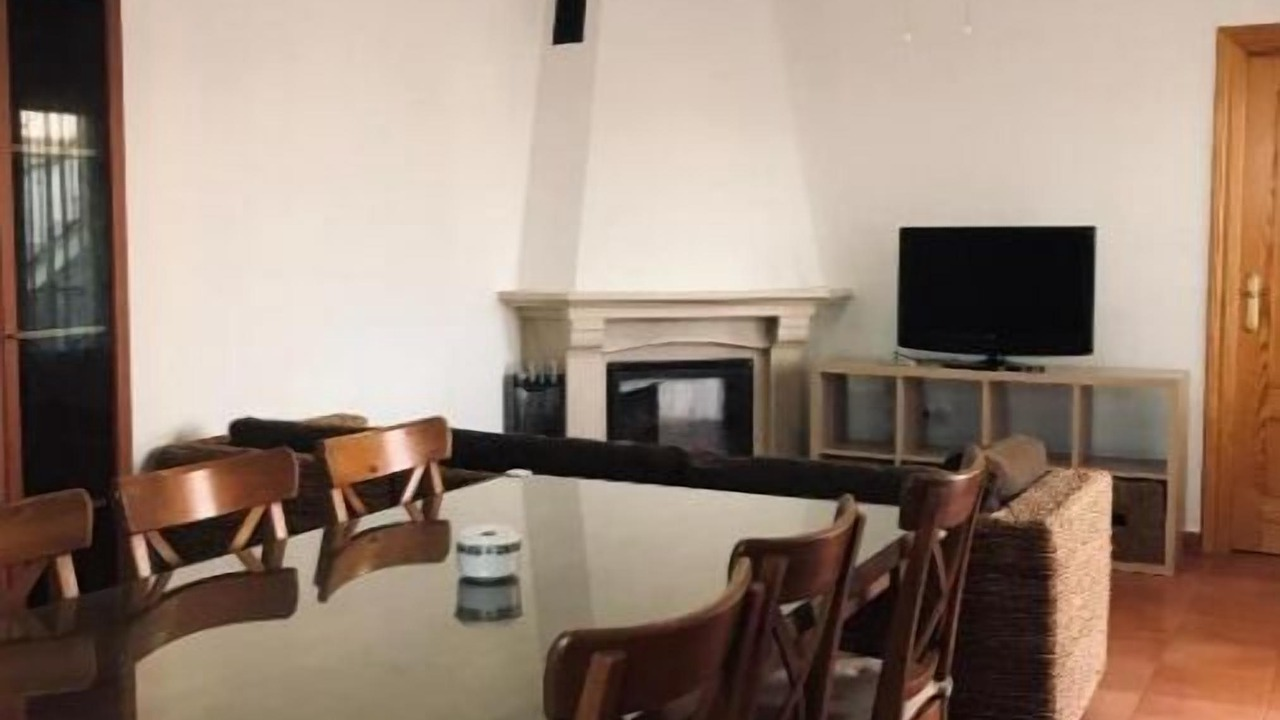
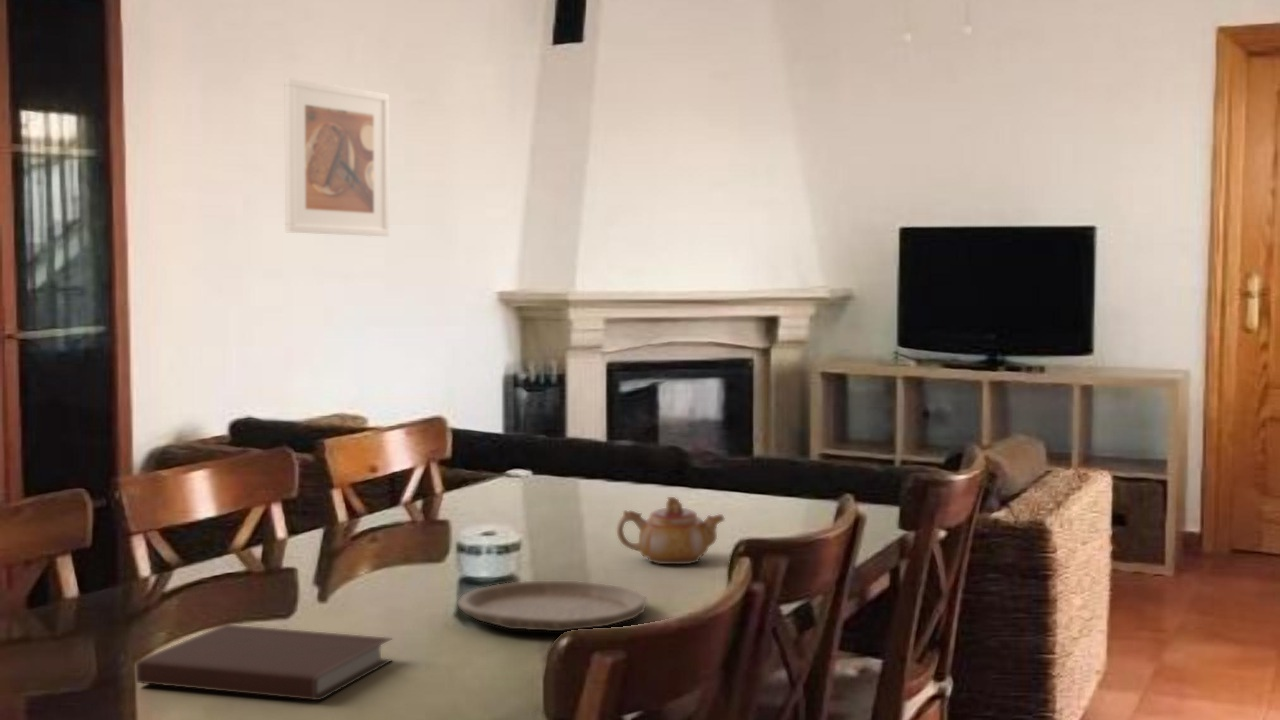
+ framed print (339, 160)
+ teapot (671, 527)
+ plate (552, 606)
+ notebook (268, 660)
